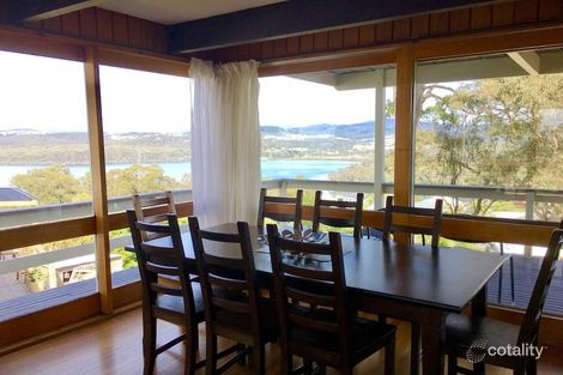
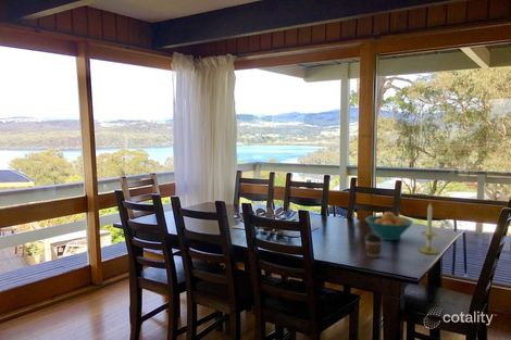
+ coffee cup (373, 244)
+ candle (429, 226)
+ fruit bowl (388, 225)
